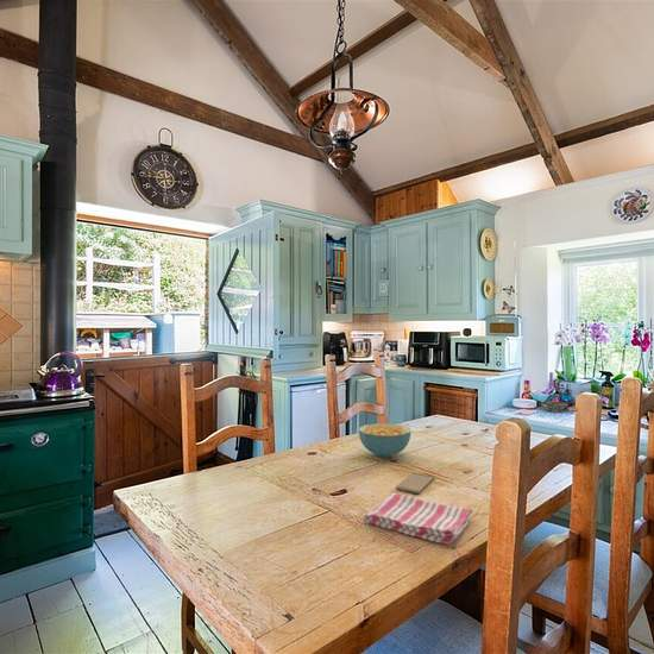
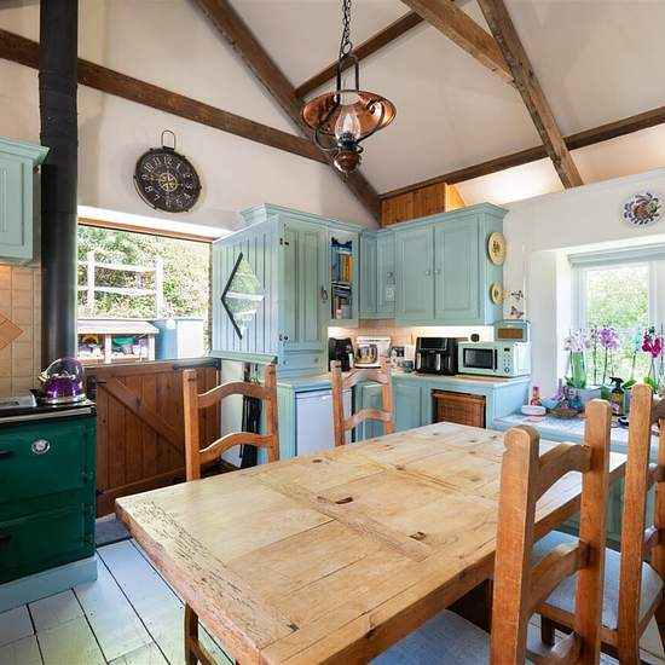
- cereal bowl (384, 441)
- dish towel (417, 512)
- smartphone (415, 482)
